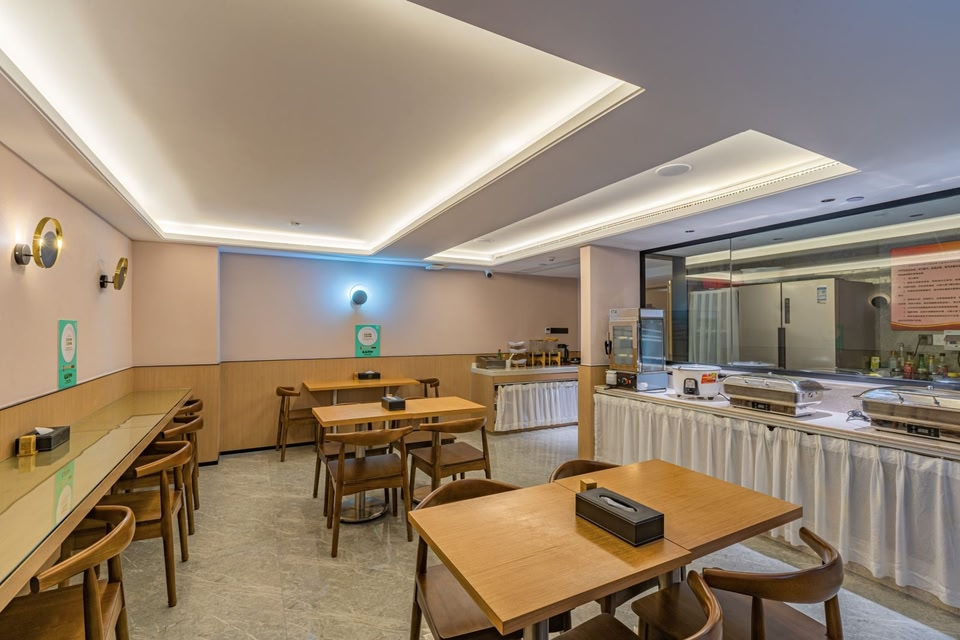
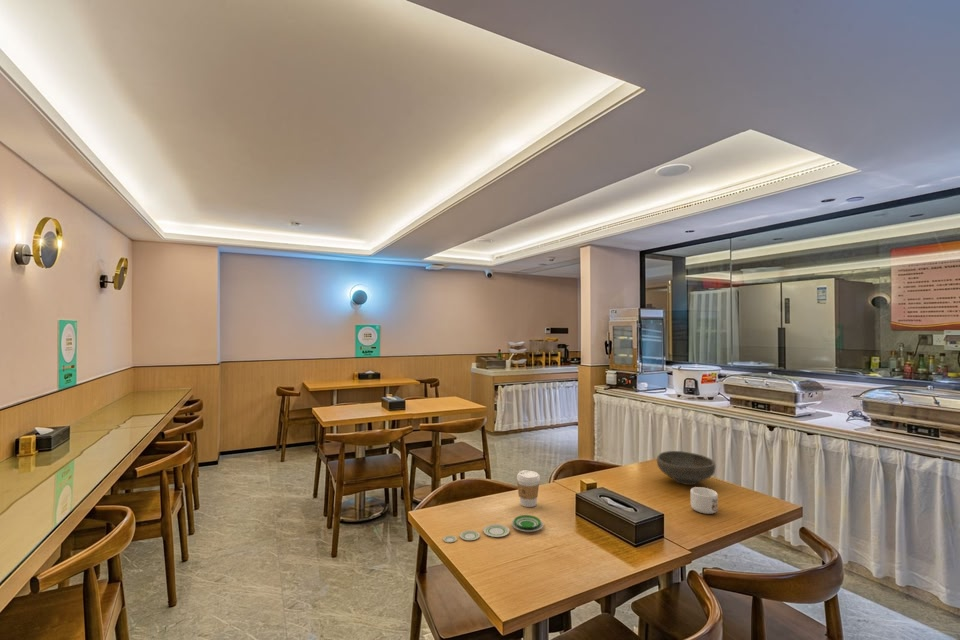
+ coffee cup (528, 488)
+ mug (706, 499)
+ plate (494, 529)
+ bowl (685, 469)
